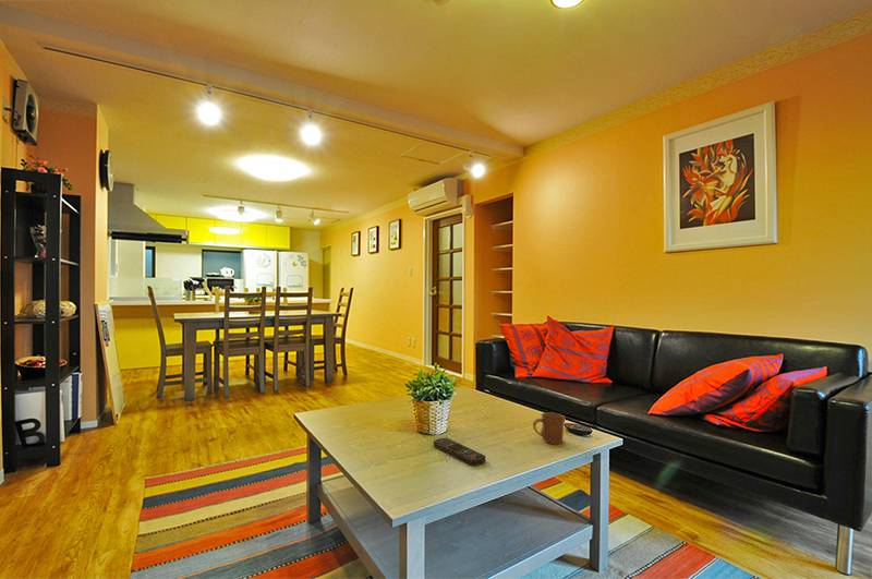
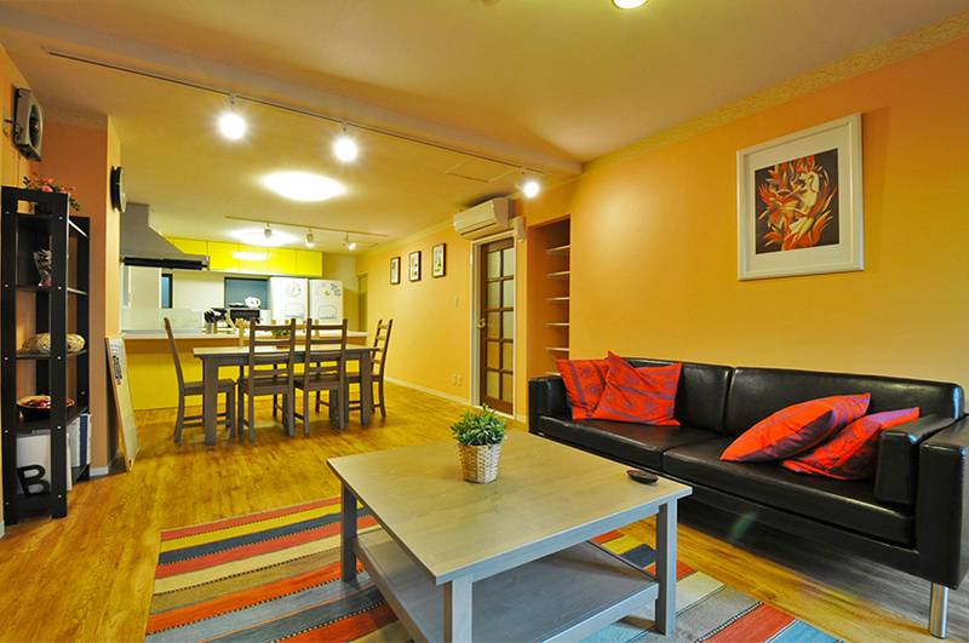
- remote control (458, 449)
- mug (548, 427)
